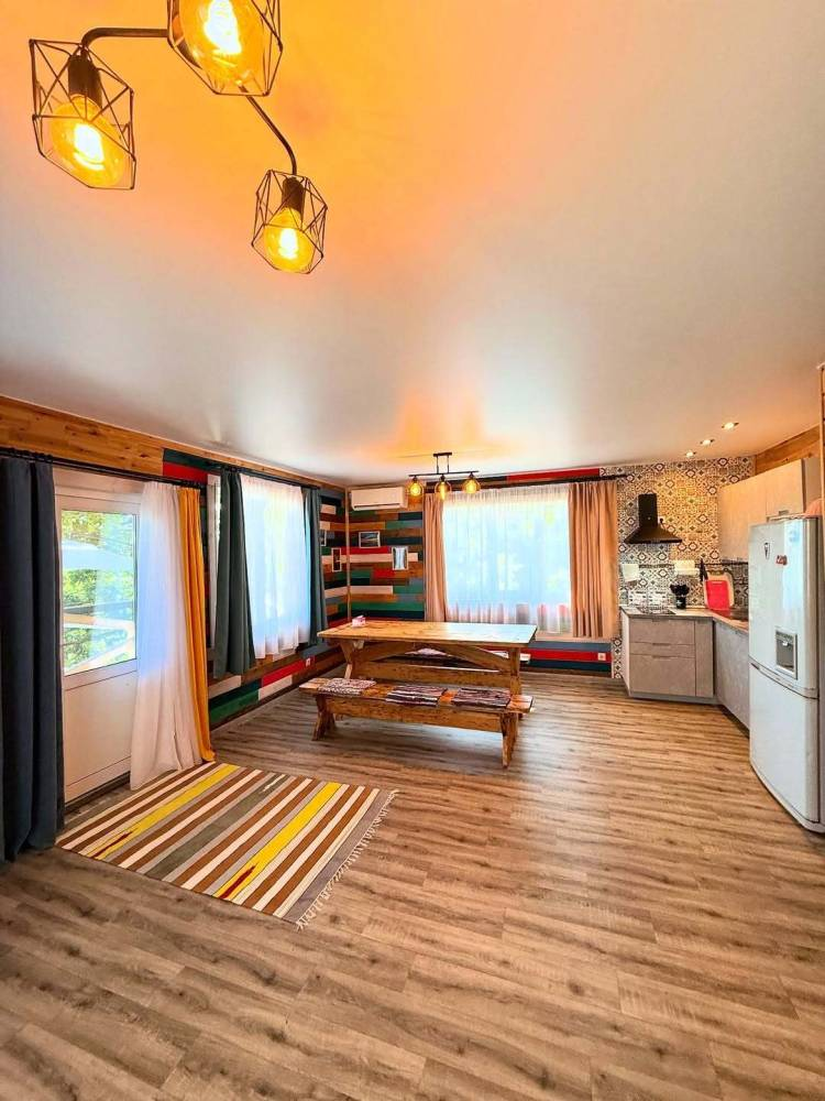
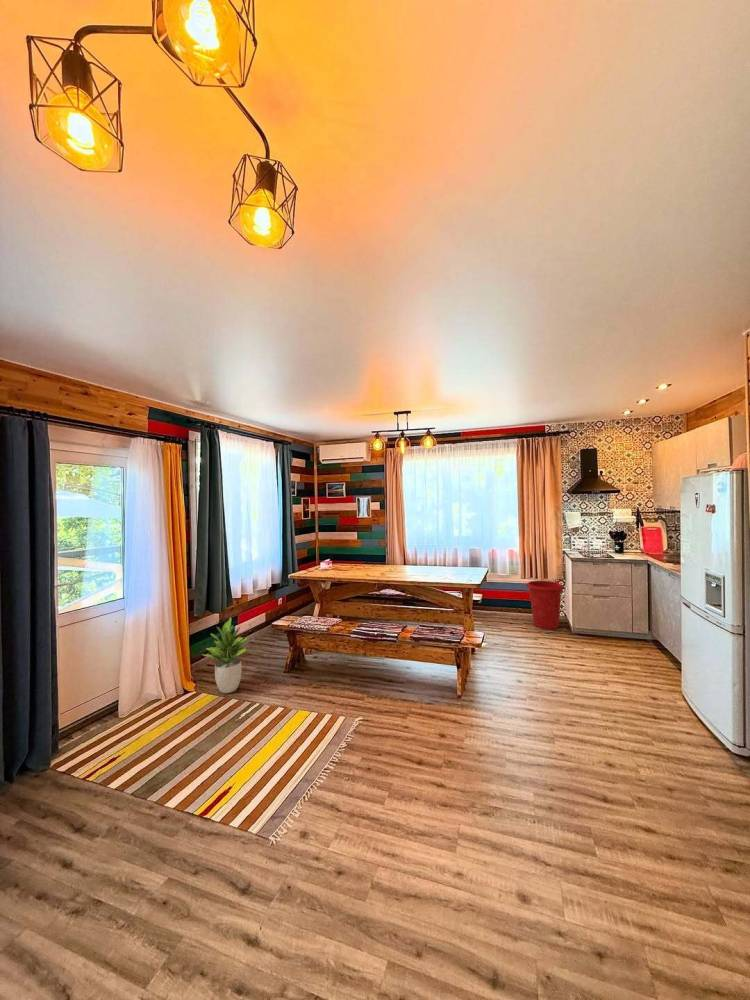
+ waste bin (545, 604)
+ potted plant (227, 654)
